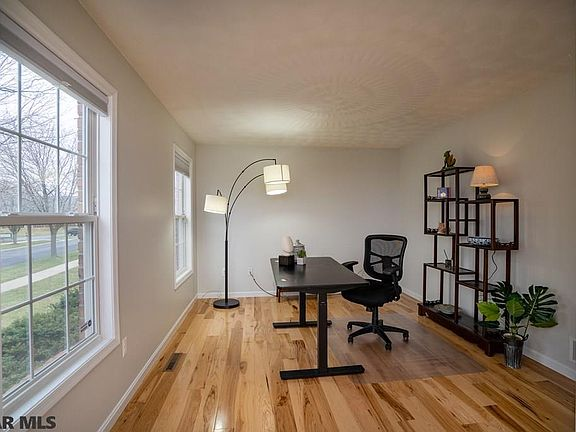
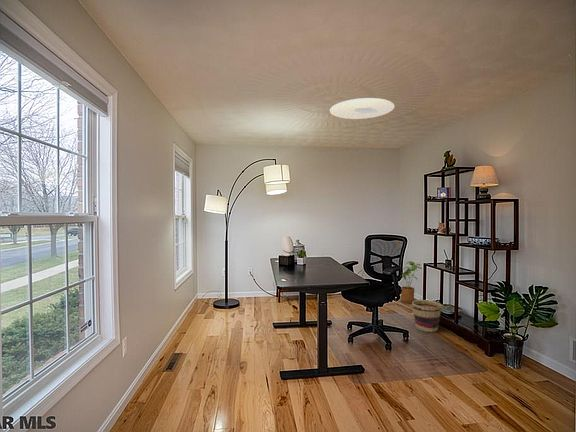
+ house plant (406, 281)
+ basket (426, 315)
+ ceiling light (361, 106)
